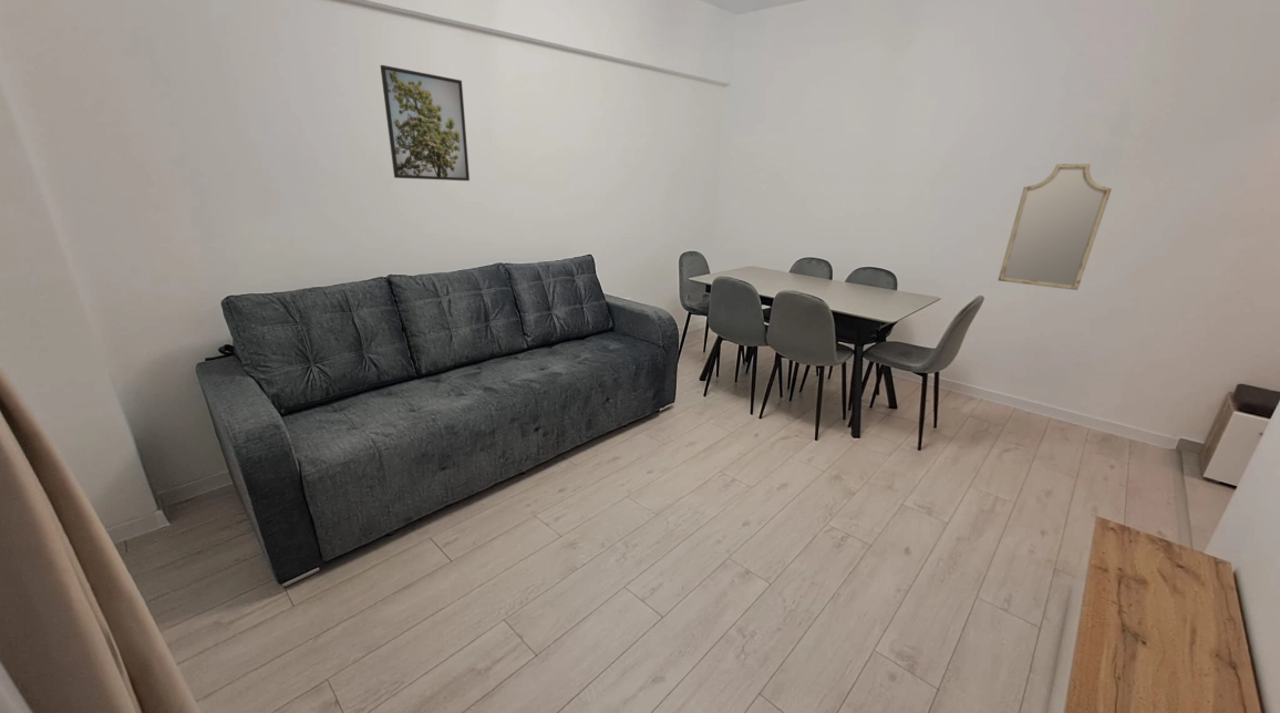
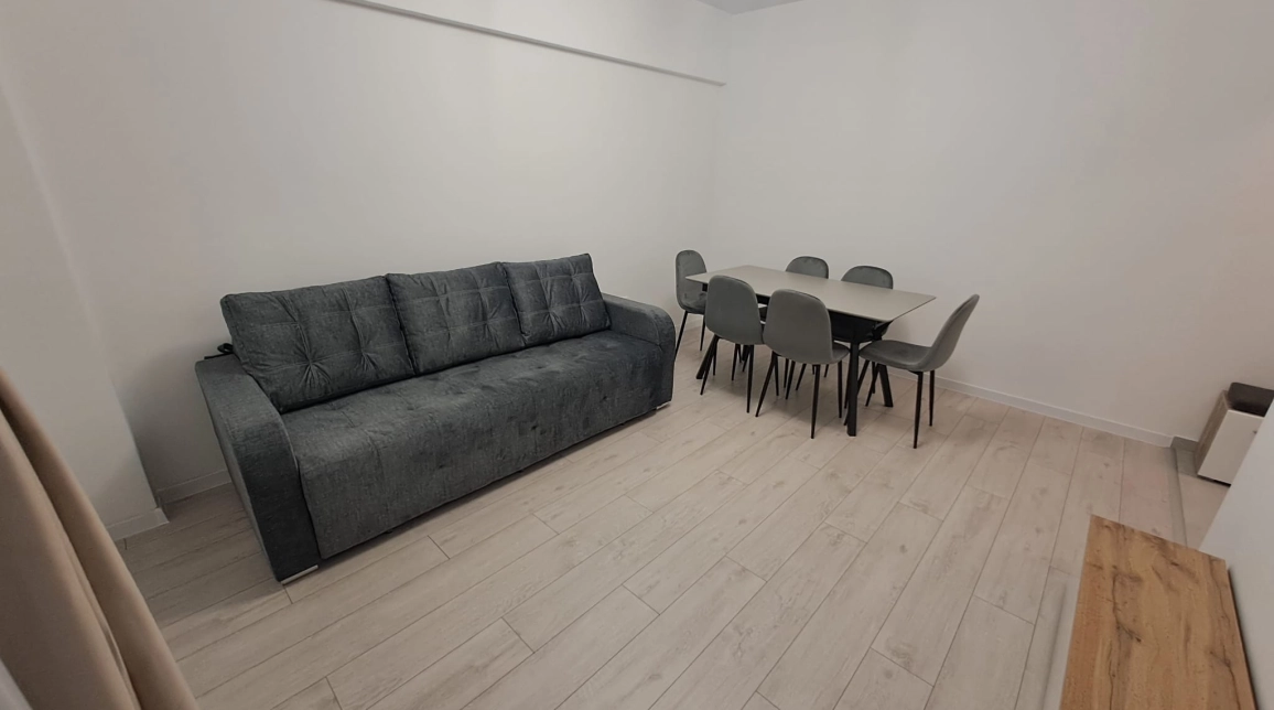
- home mirror (1053, 227)
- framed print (429, 127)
